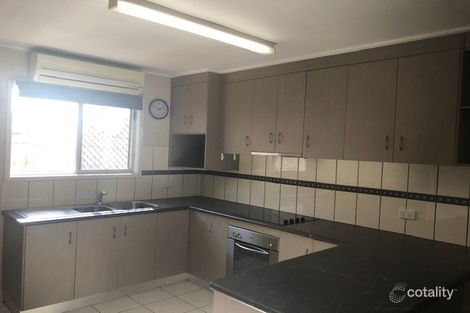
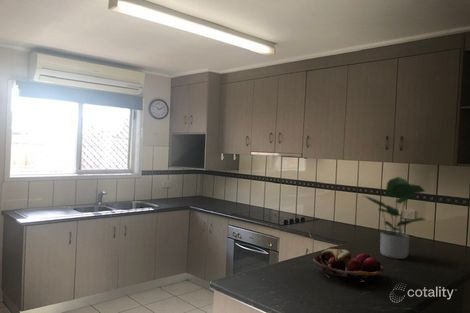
+ fruit basket (347, 262)
+ potted plant (392, 216)
